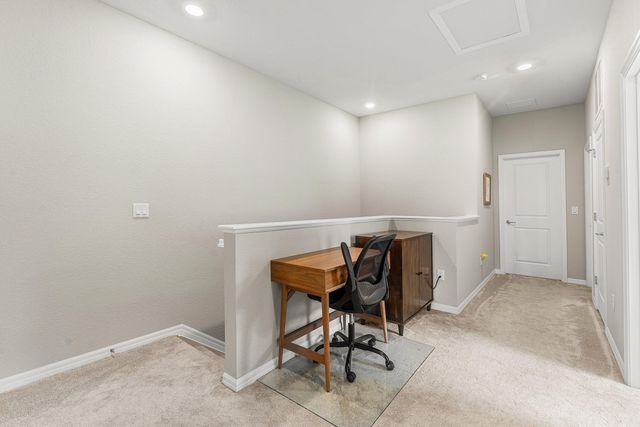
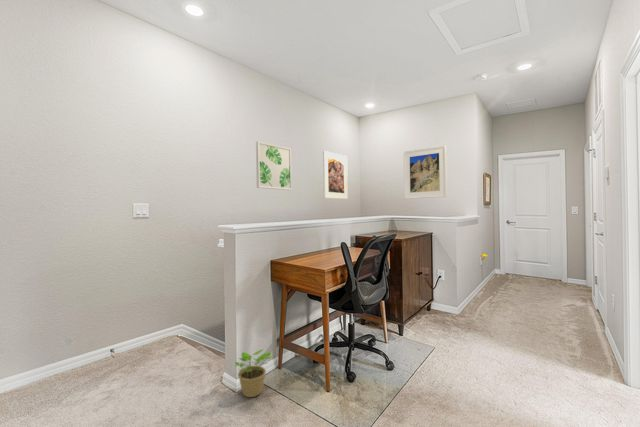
+ potted plant (249, 369)
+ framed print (336, 176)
+ wall art (274, 167)
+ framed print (424, 173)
